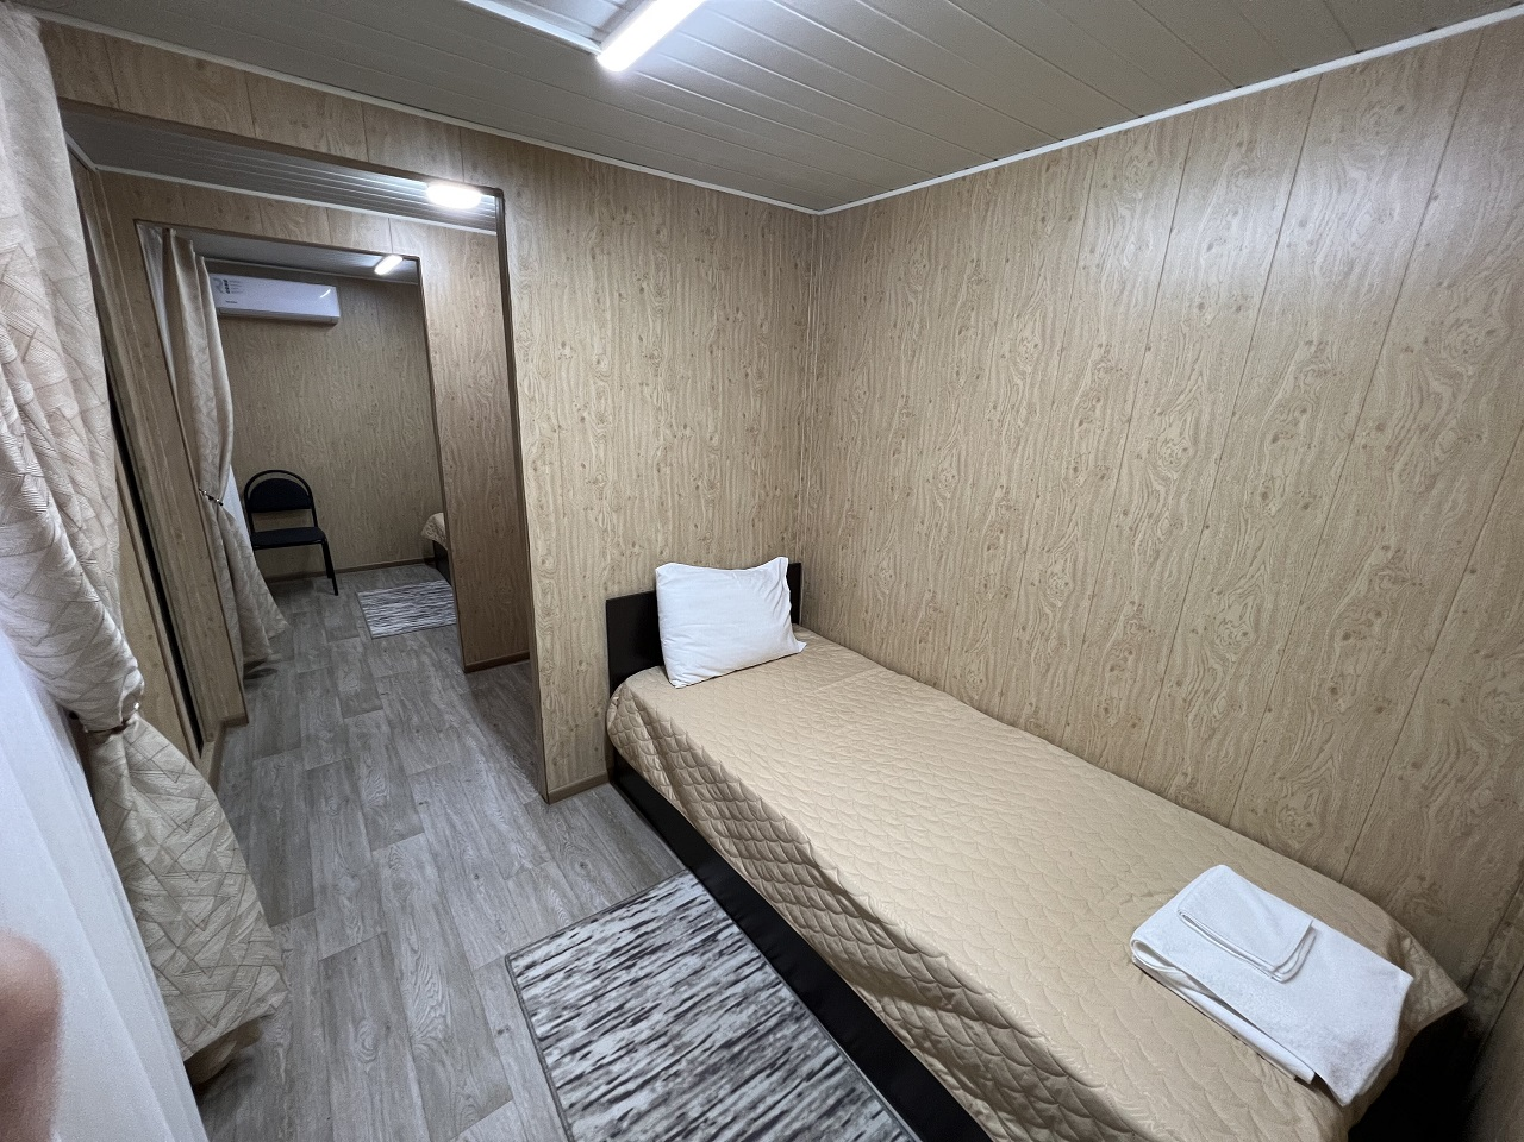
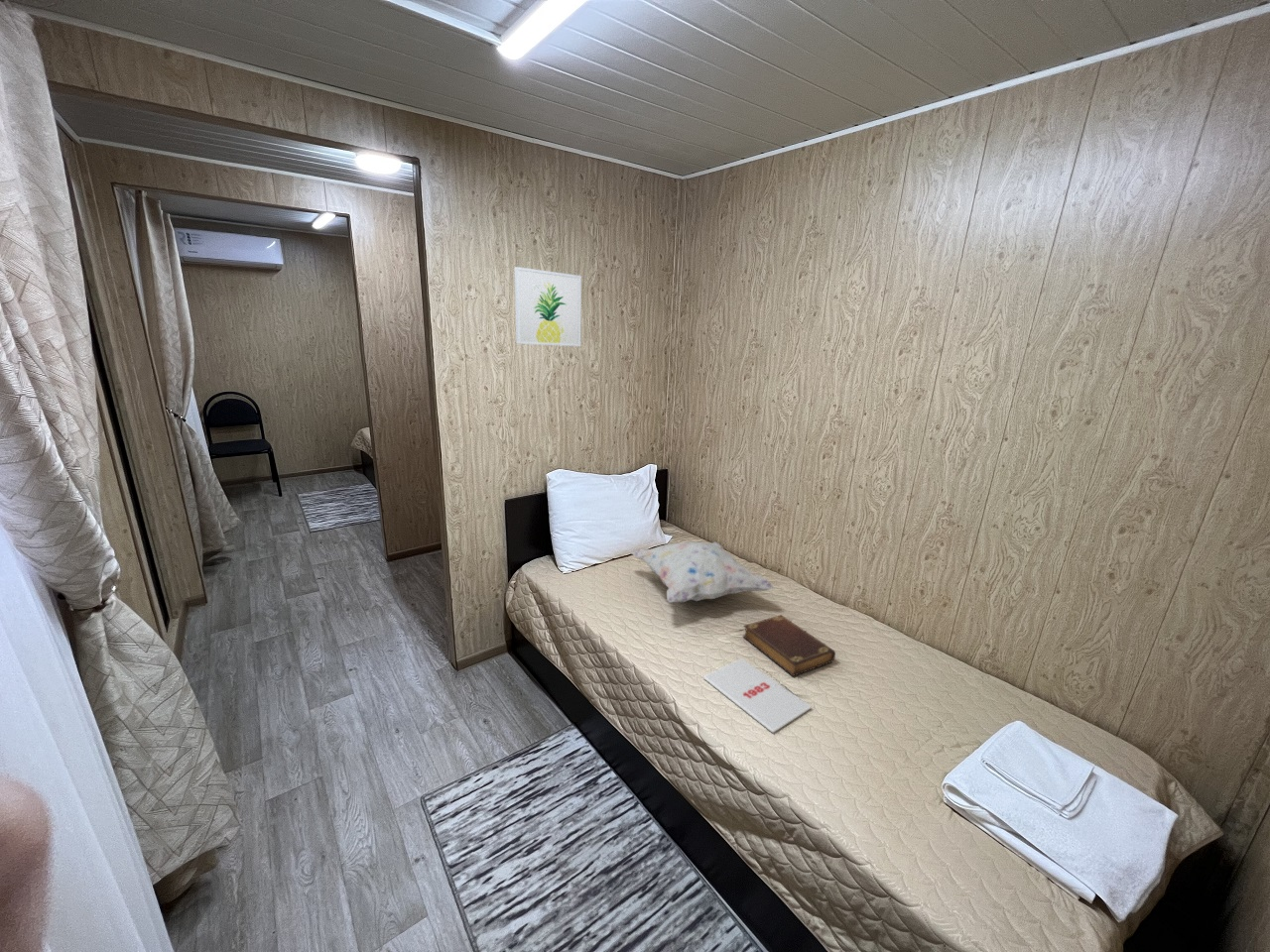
+ magazine (755, 691)
+ wall art (549, 308)
+ decorative pillow (698, 568)
+ book (788, 643)
